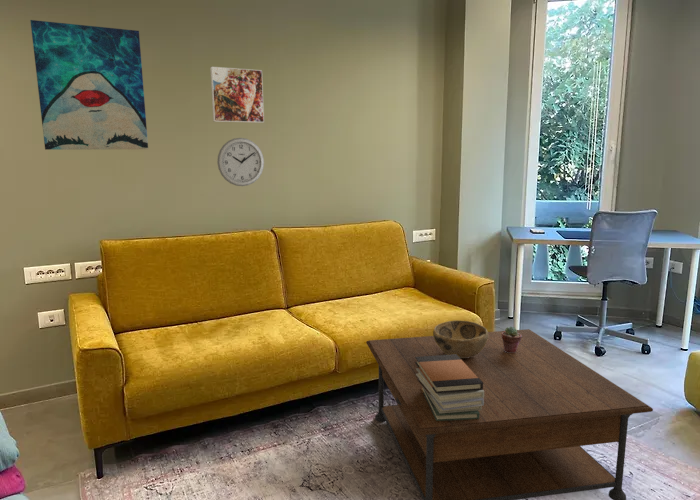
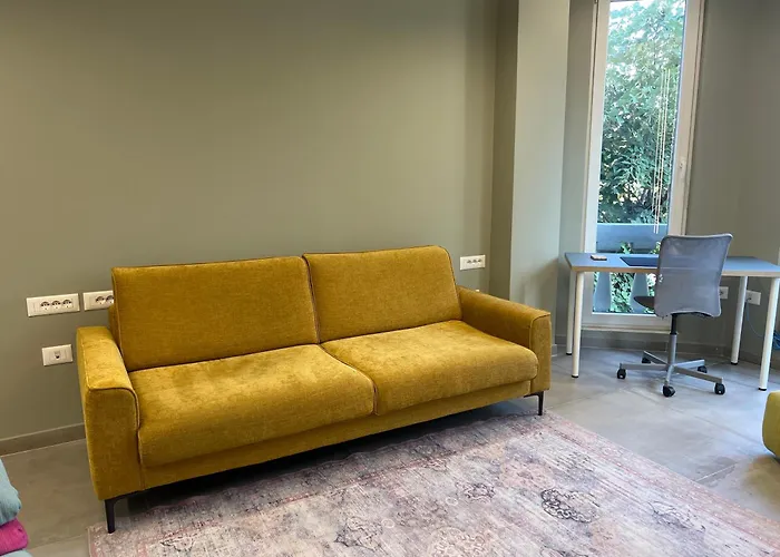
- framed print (237, 95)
- potted succulent (511, 338)
- wall art (92, 89)
- book stack (447, 386)
- coffee table (485, 410)
- wall clock (241, 162)
- decorative bowl (460, 341)
